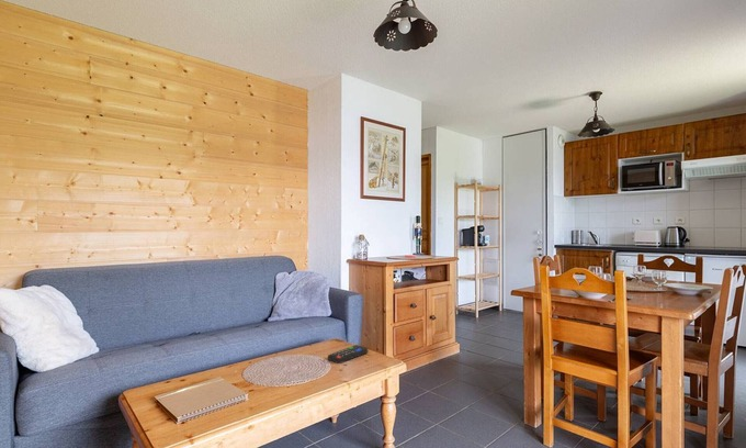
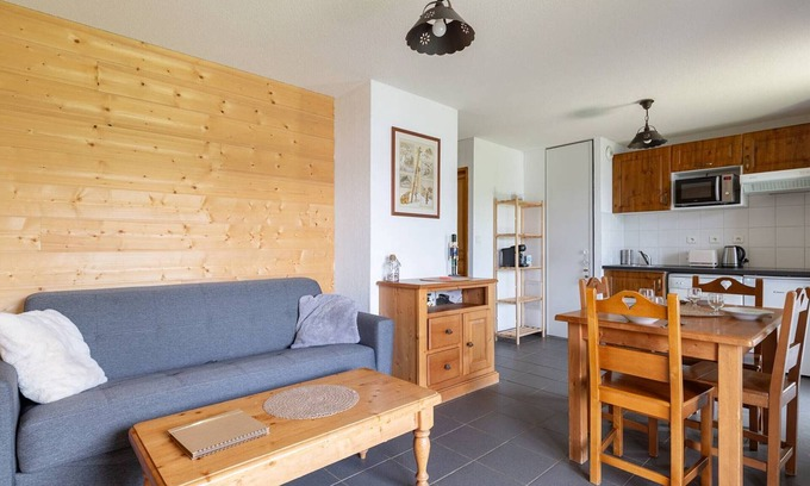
- remote control (348, 352)
